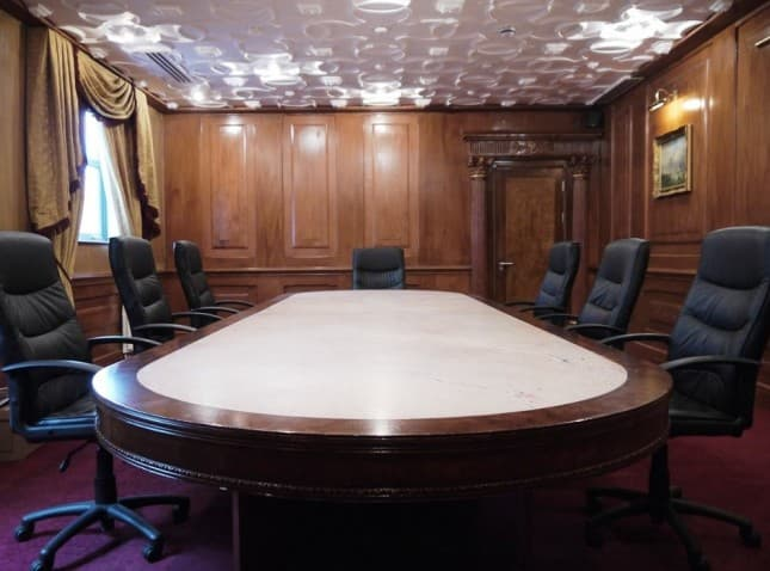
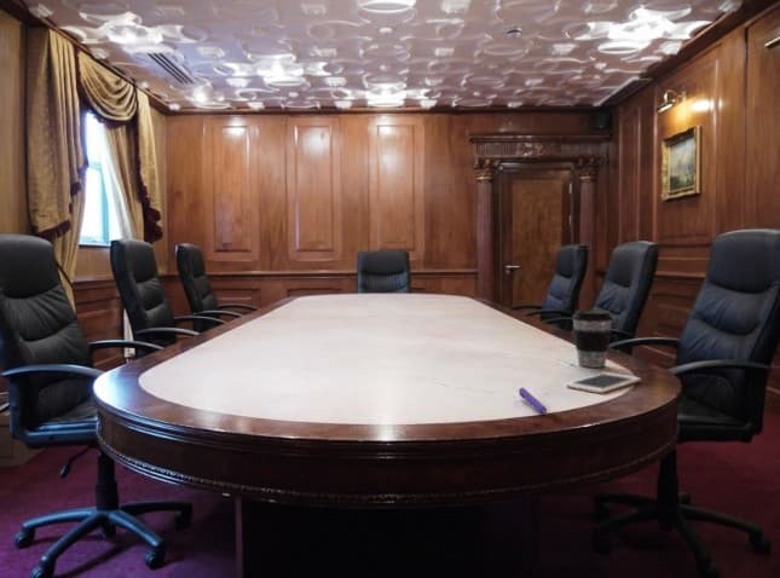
+ cell phone (603, 382)
+ coffee cup (591, 337)
+ pen (532, 400)
